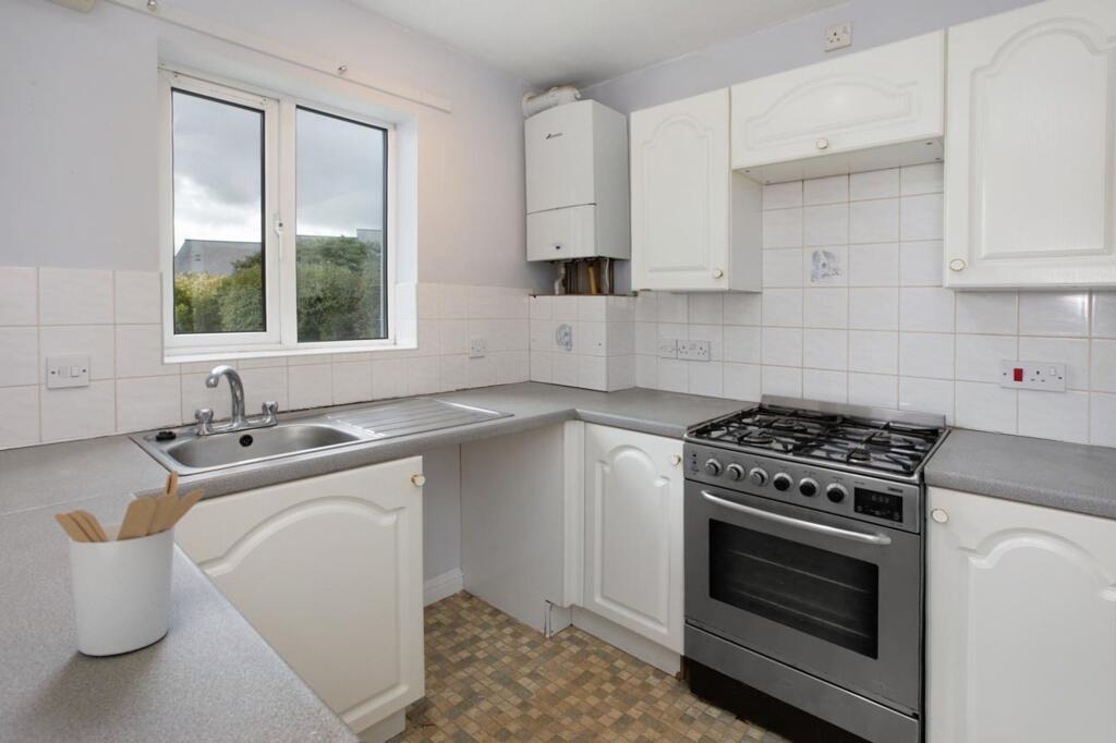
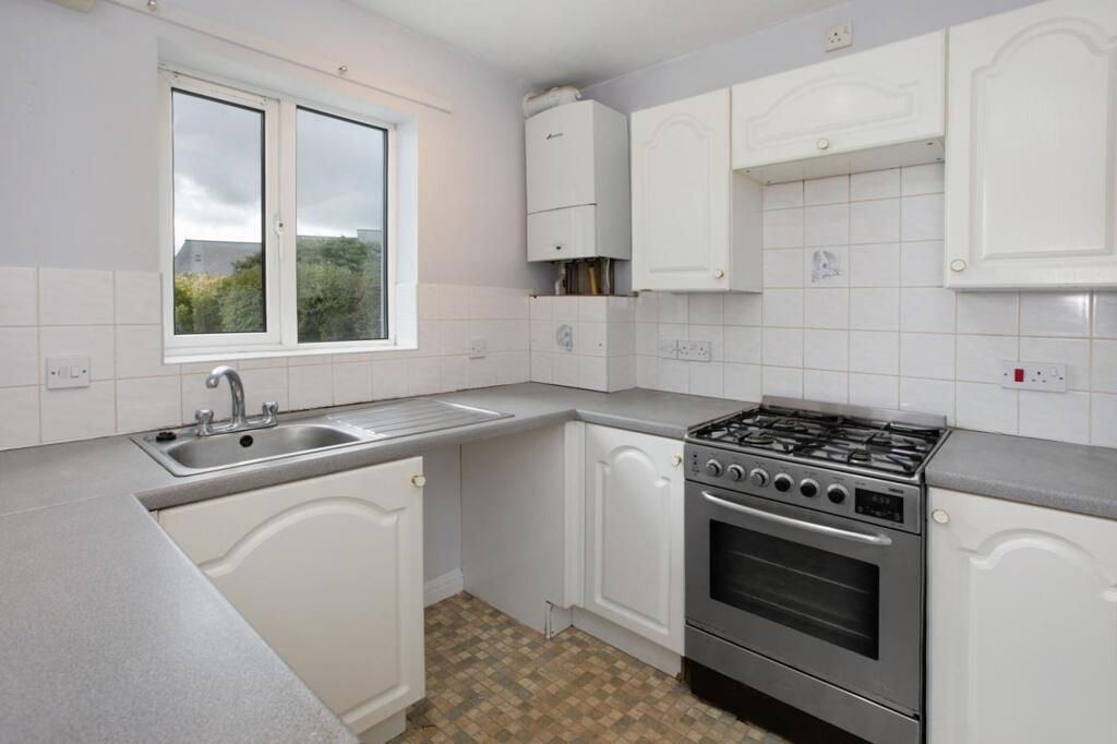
- utensil holder (138, 561)
